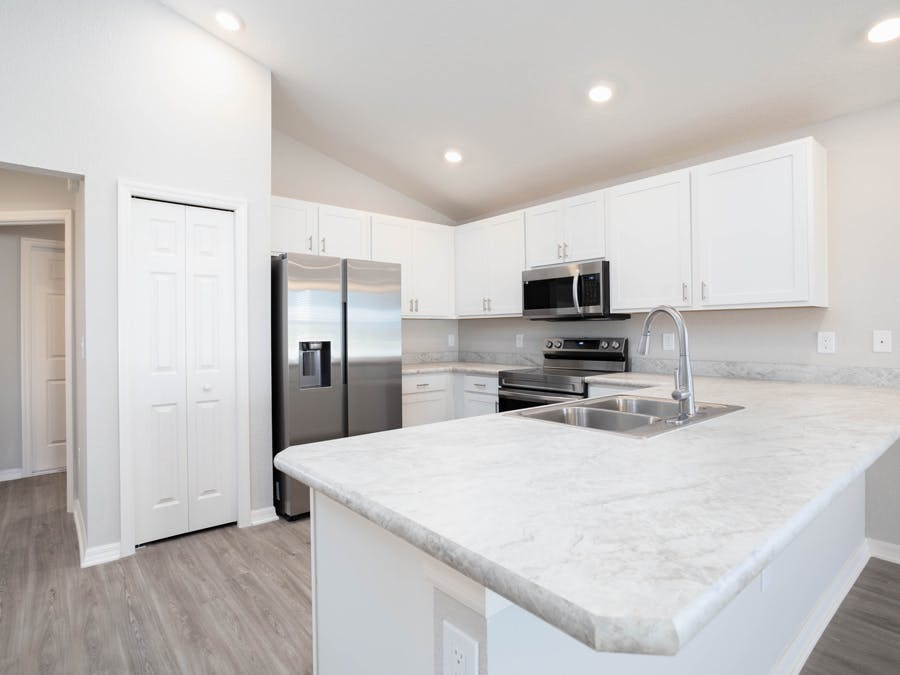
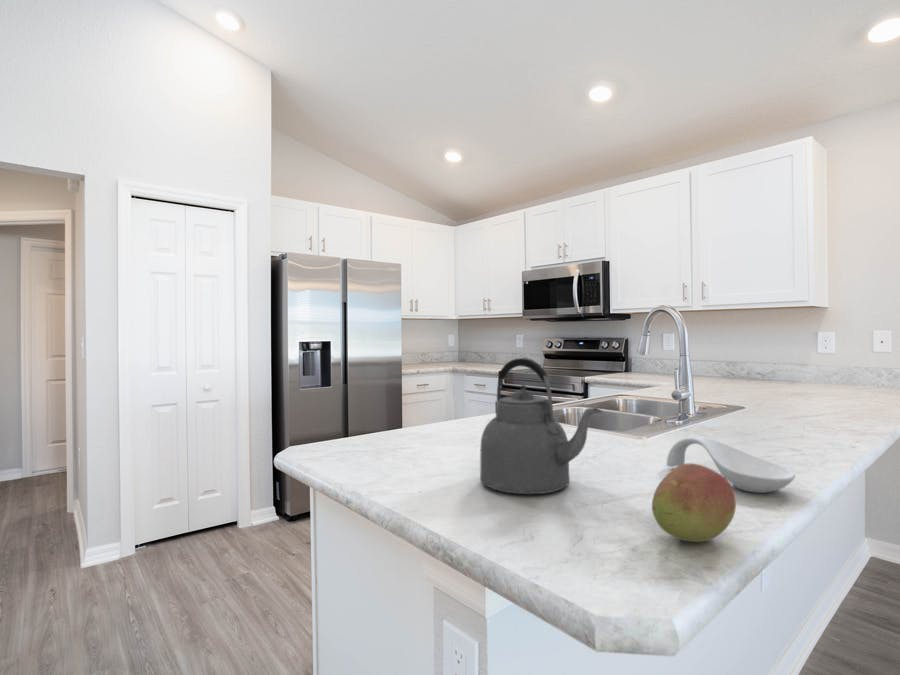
+ fruit (693, 502)
+ kettle (540, 422)
+ spoon rest (724, 461)
